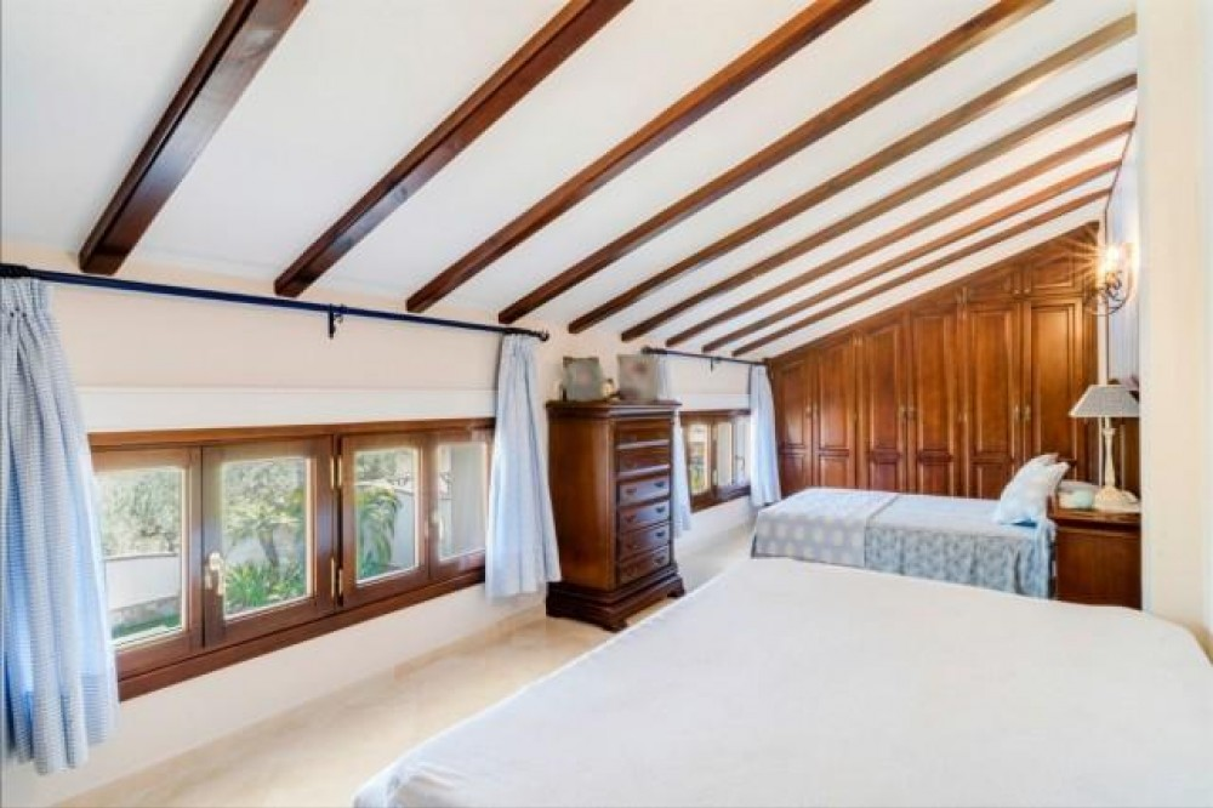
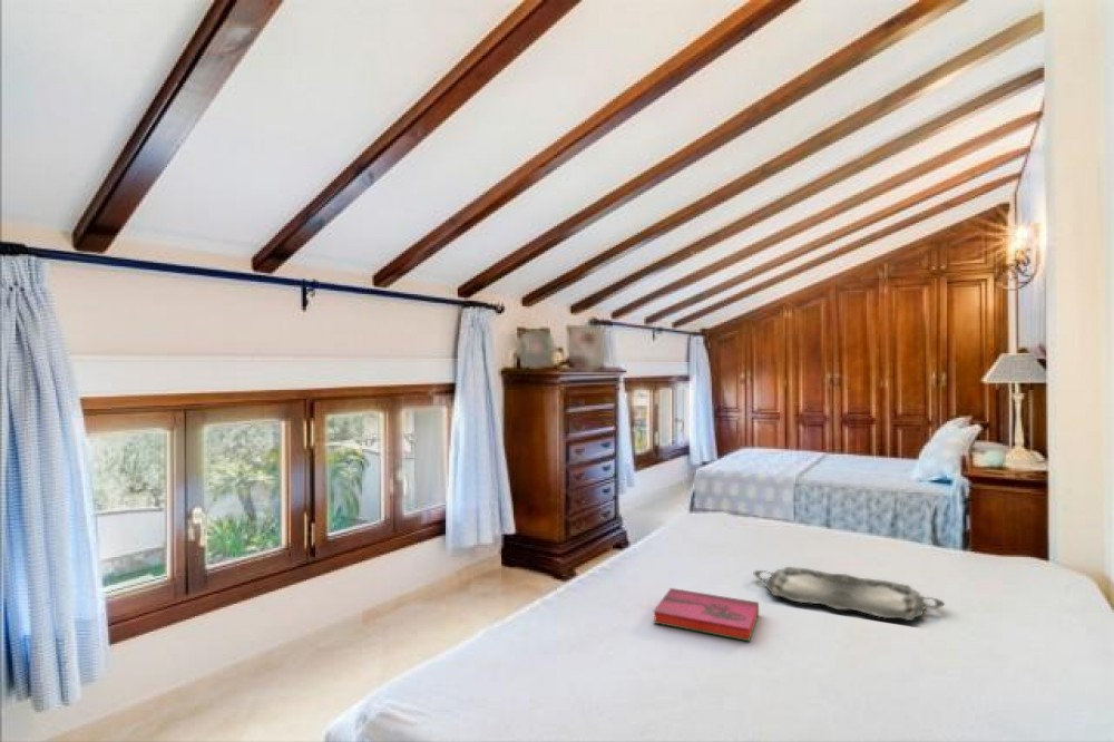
+ serving tray (841, 590)
+ hardback book (706, 612)
